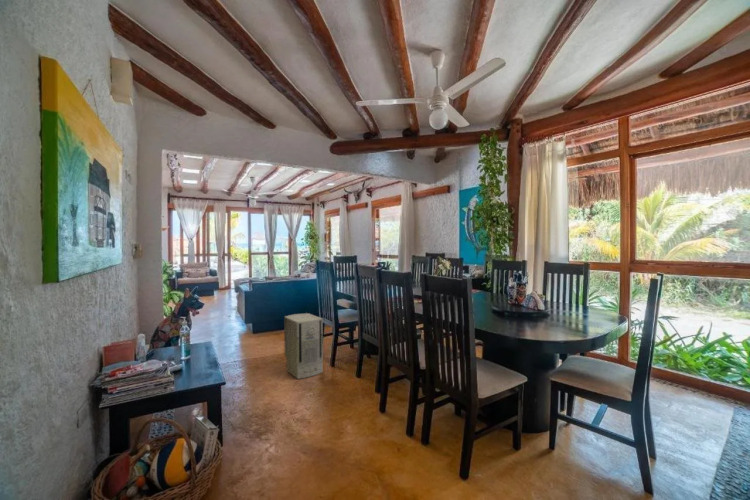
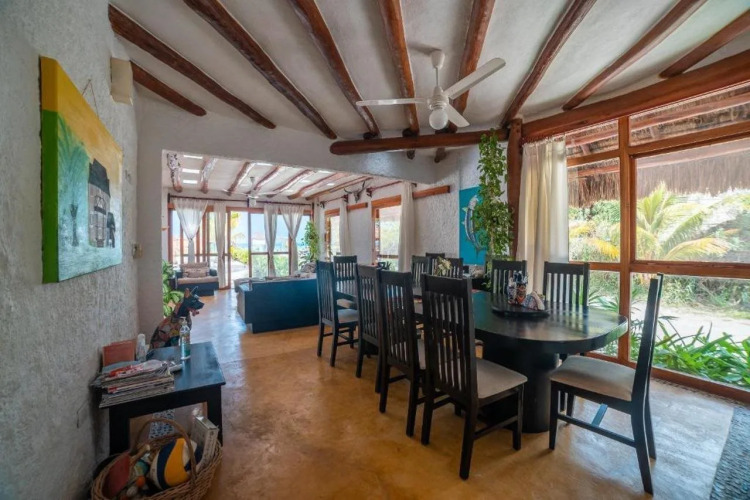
- air purifier (303, 344)
